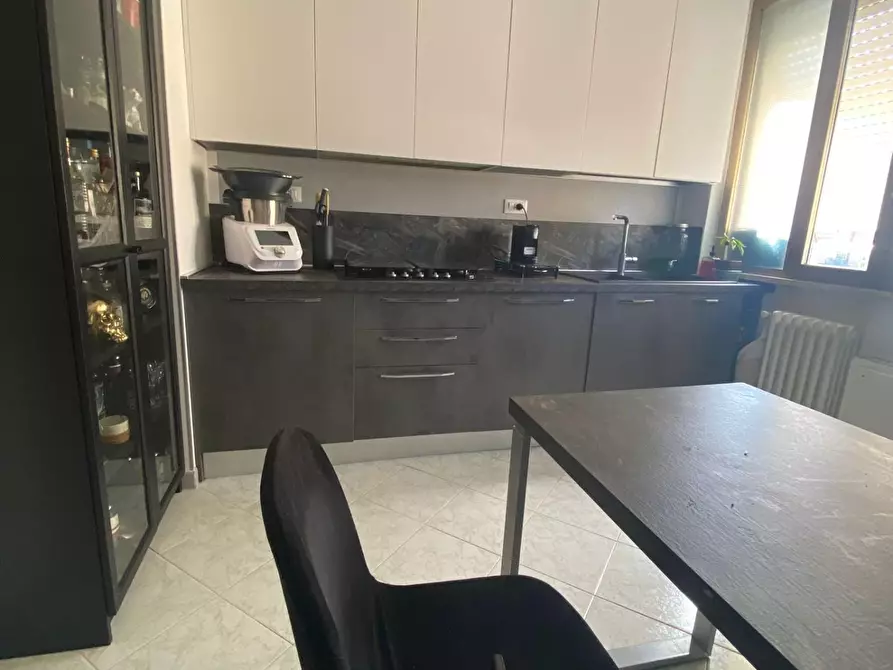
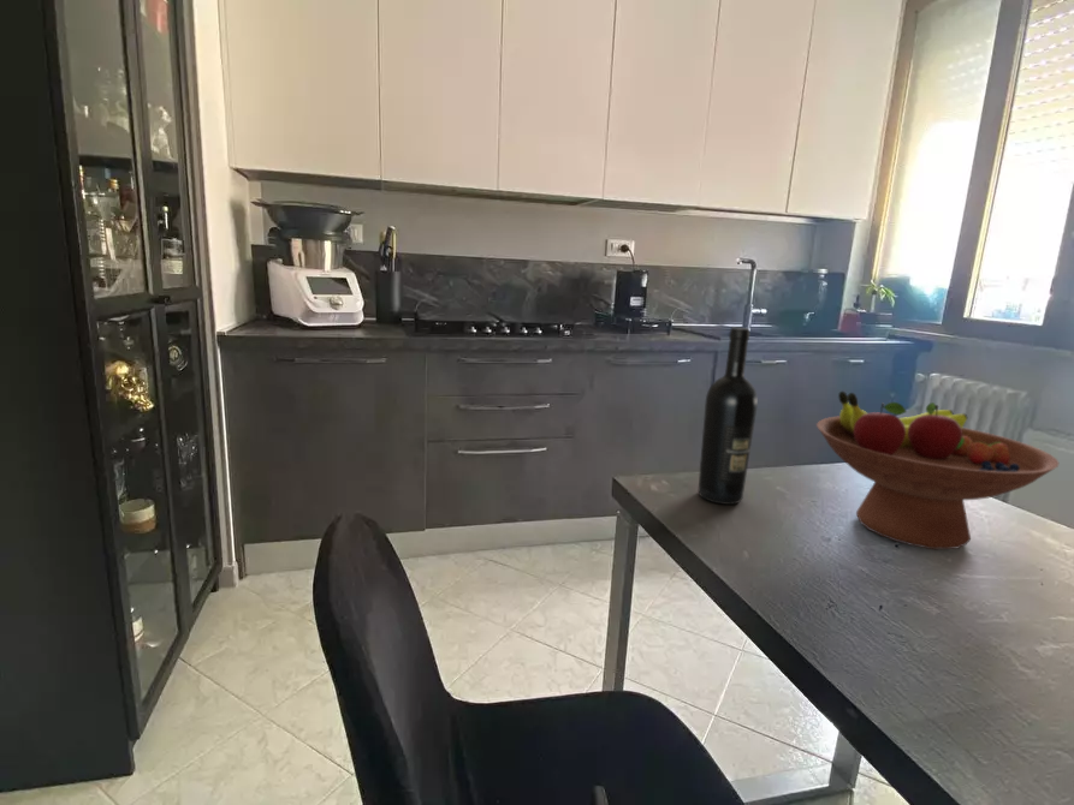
+ fruit bowl (921, 467)
+ wine bottle (729, 415)
